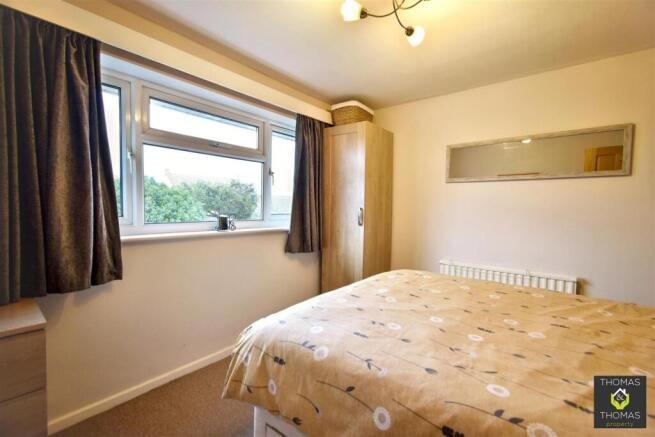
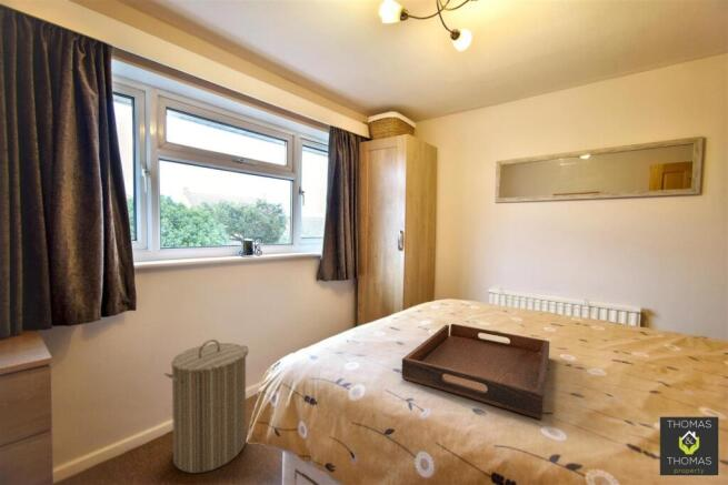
+ serving tray (481, 357)
+ laundry hamper (210, 394)
